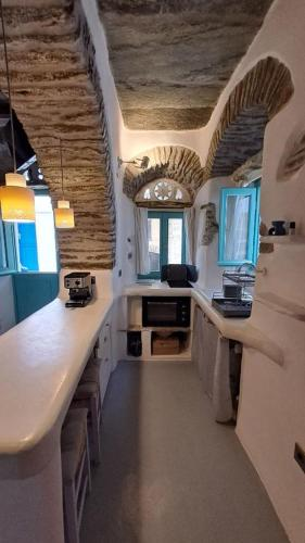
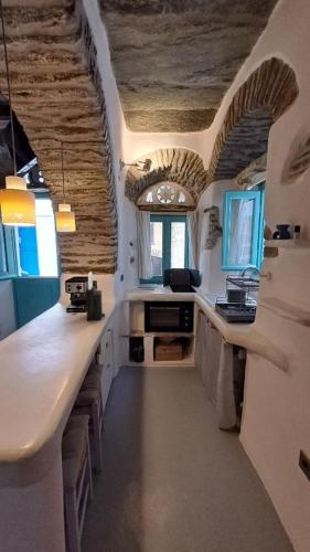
+ knife block (95, 295)
